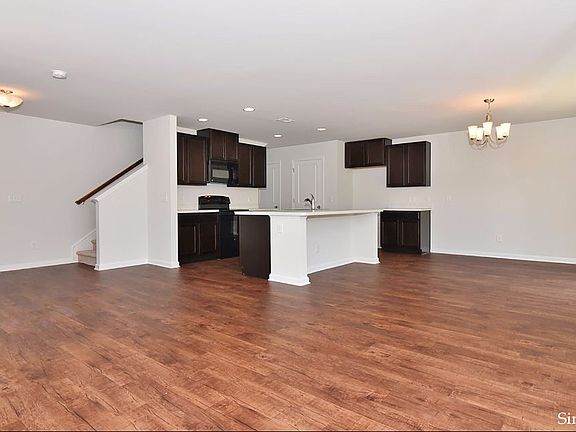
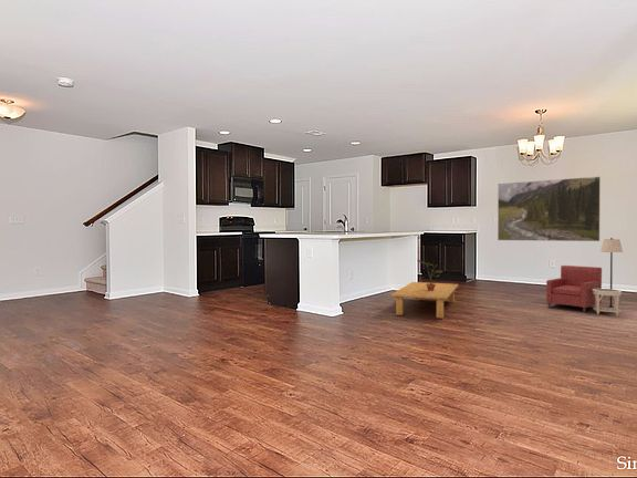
+ coffee table (427, 297)
+ potted plant (429, 274)
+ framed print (545, 210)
+ armchair (584, 273)
